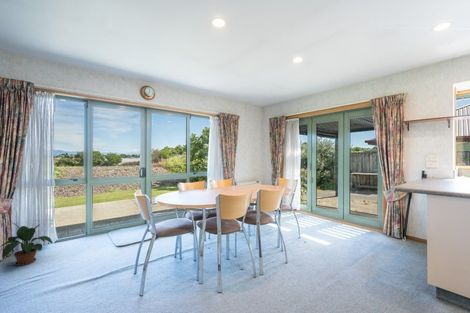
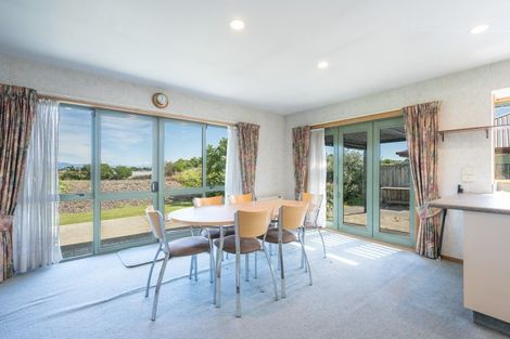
- potted plant (25, 240)
